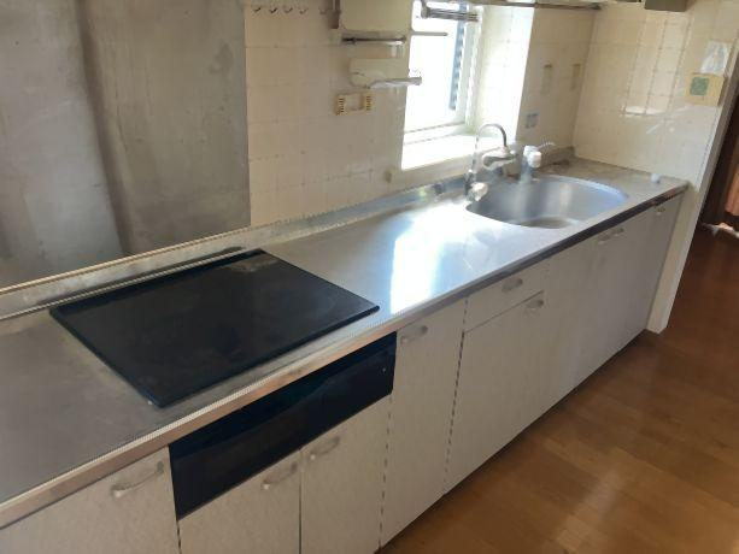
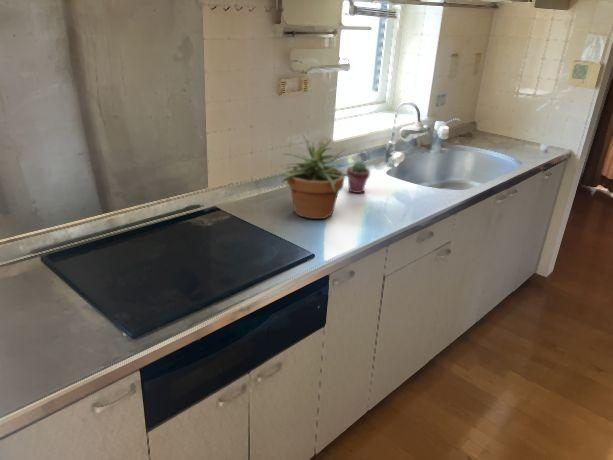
+ potted succulent (358, 176)
+ potted plant (317, 176)
